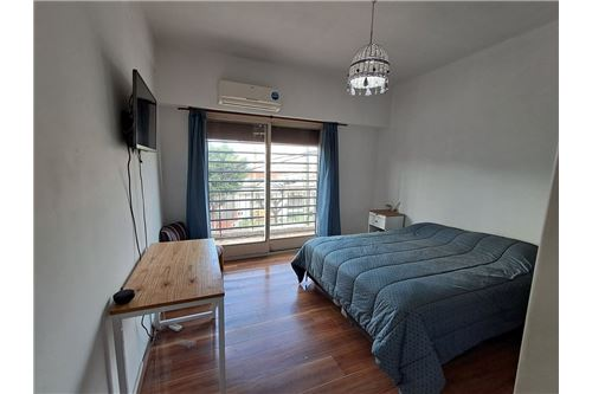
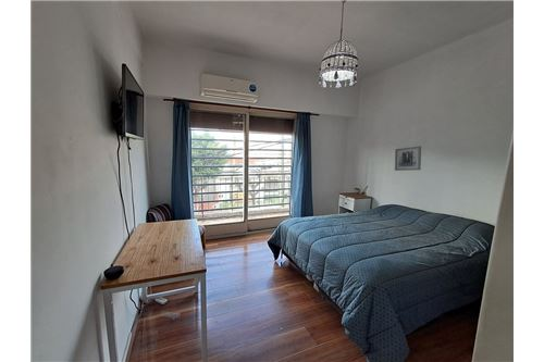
+ wall art (407, 159)
